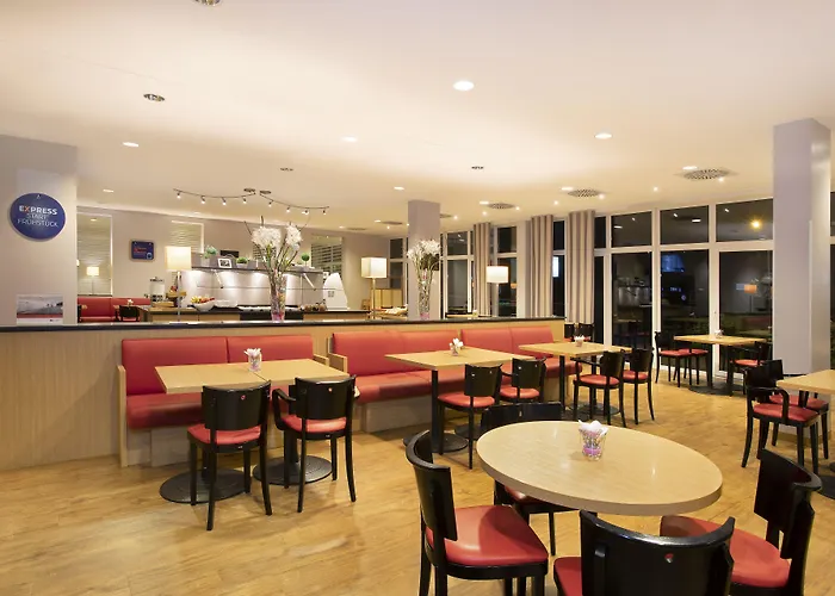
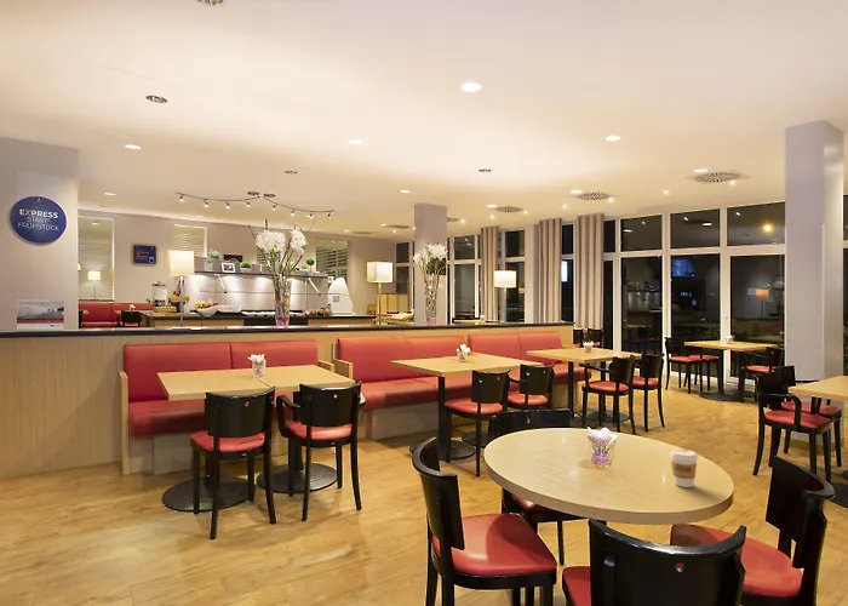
+ coffee cup (683, 467)
